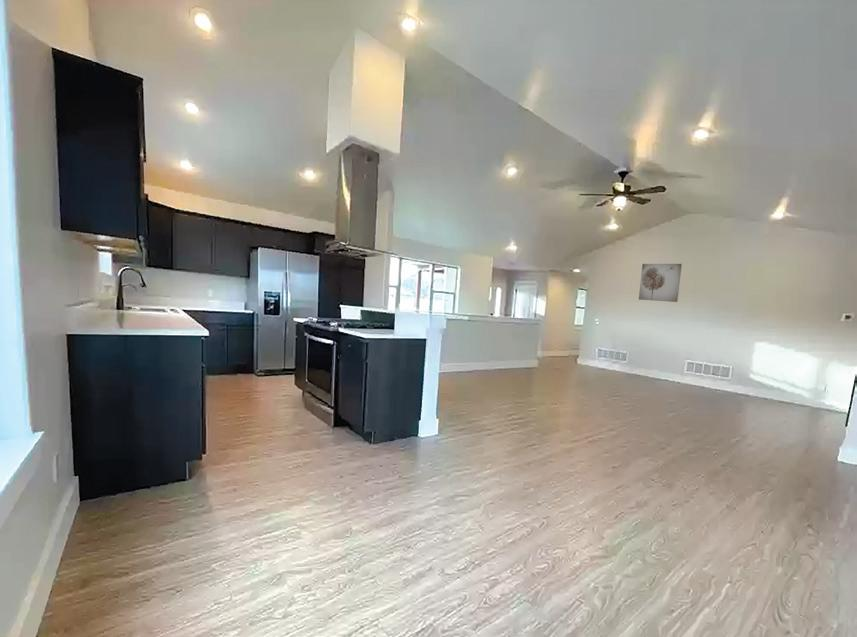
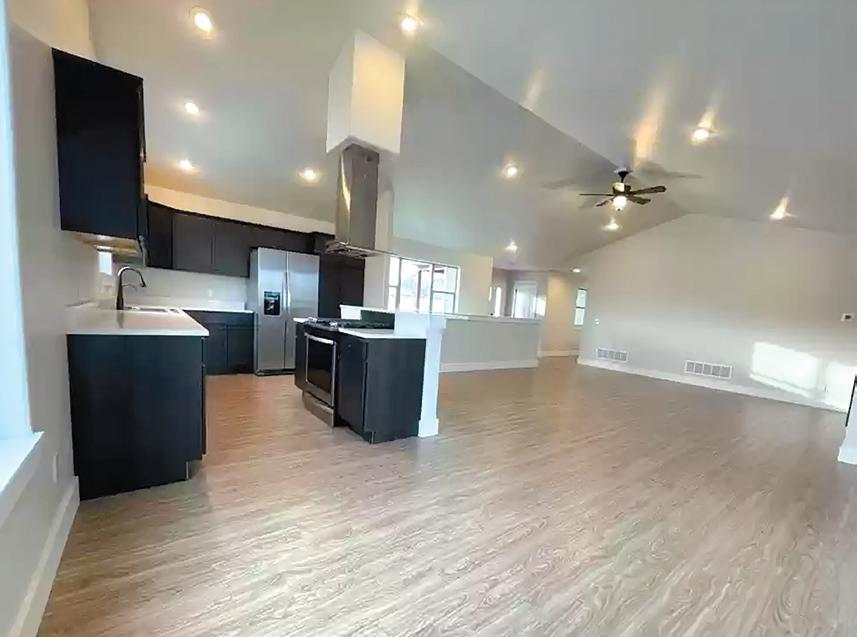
- wall art (659, 282)
